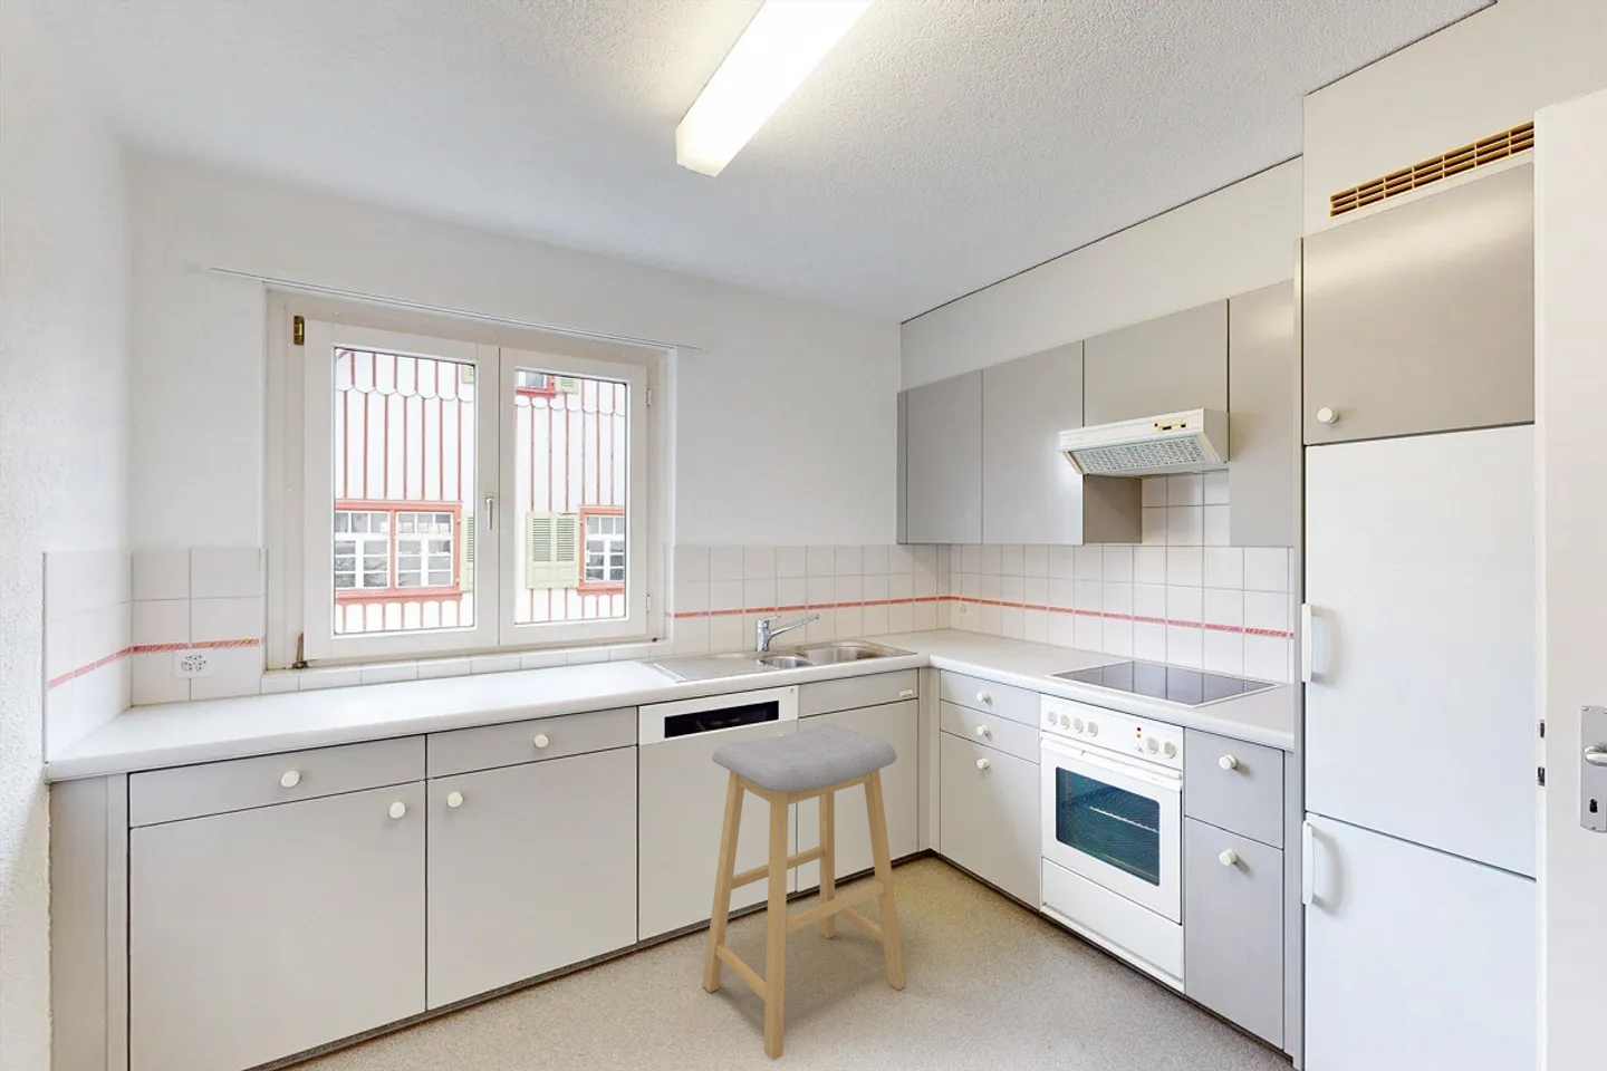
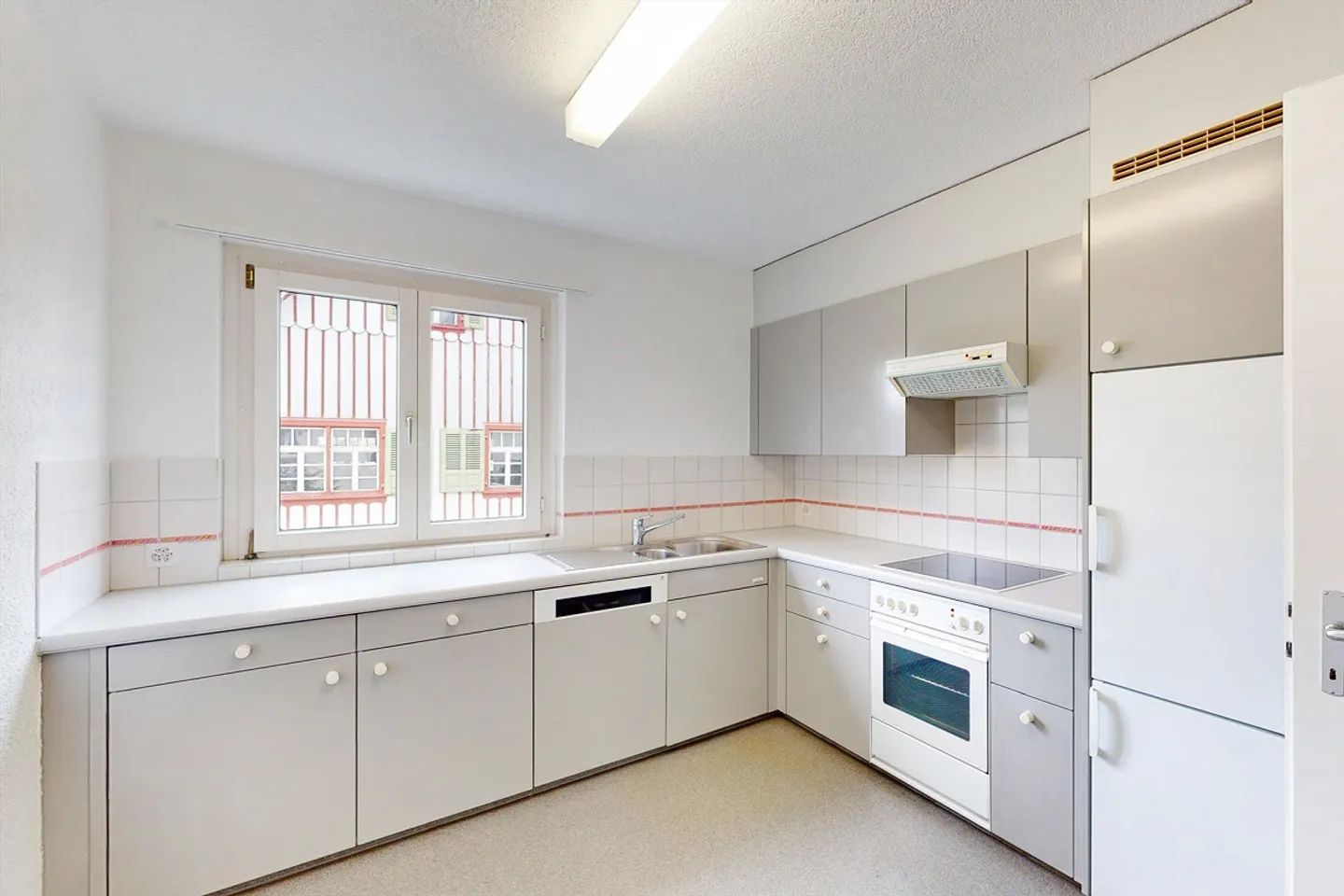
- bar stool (804, 862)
